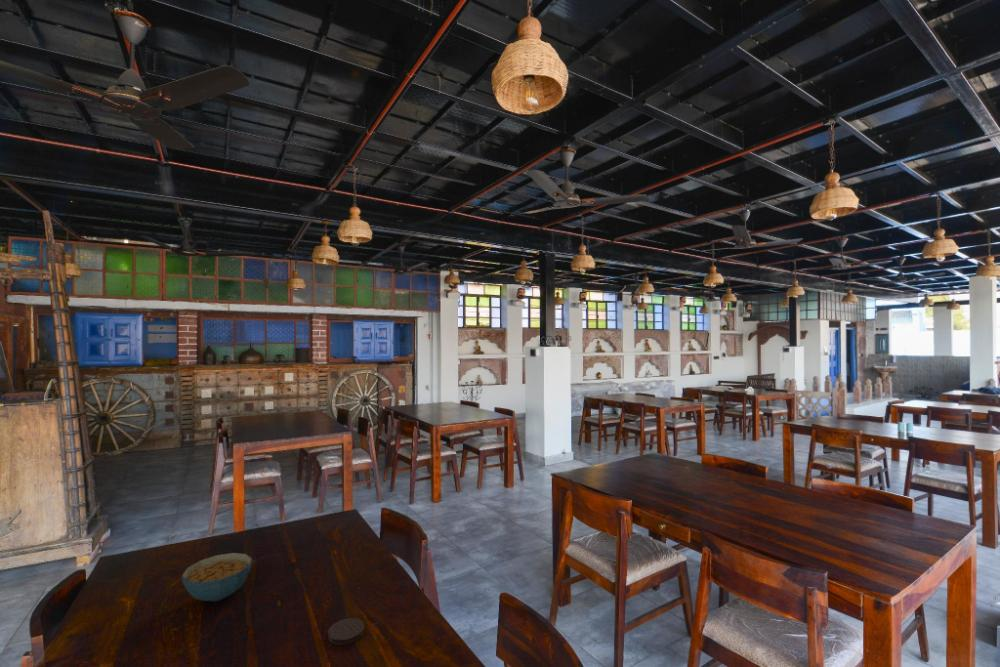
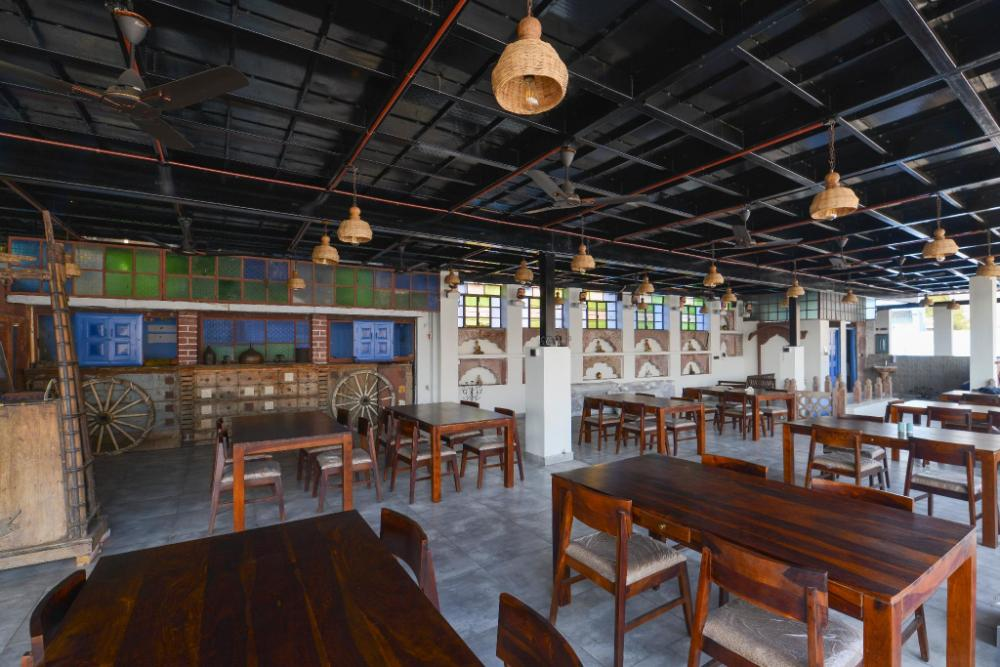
- coaster (346, 630)
- cereal bowl (218, 581)
